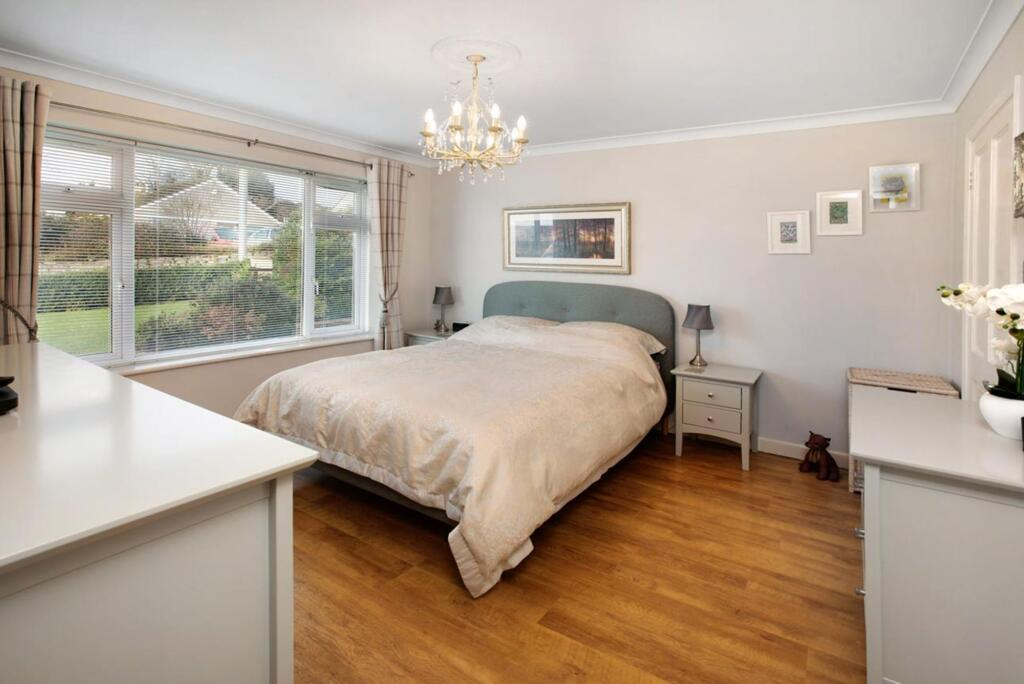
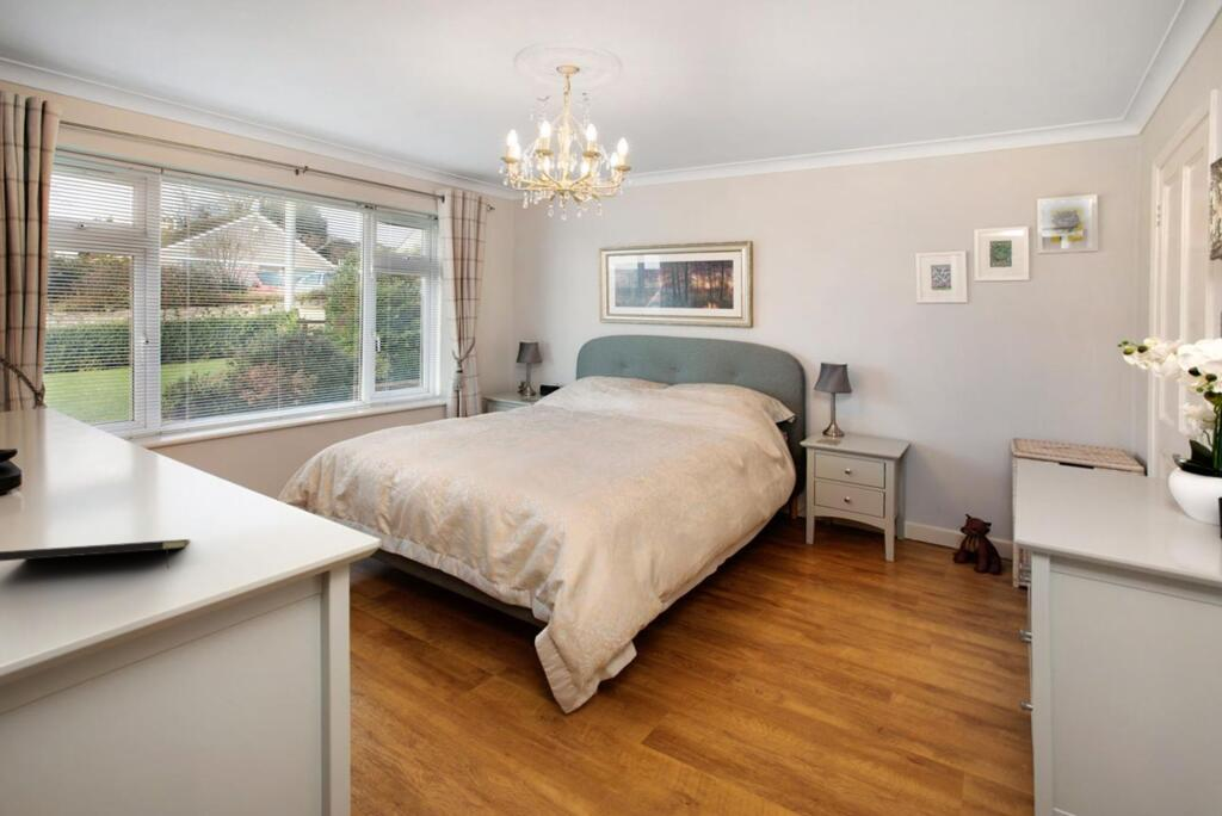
+ notepad (94, 550)
